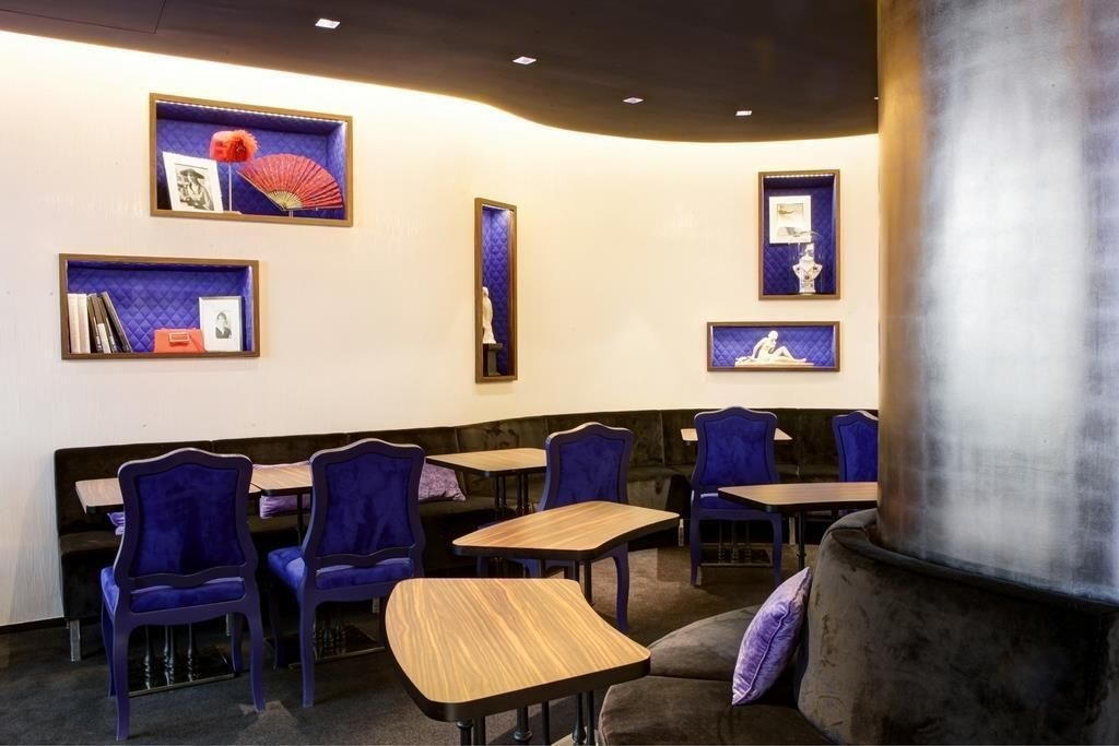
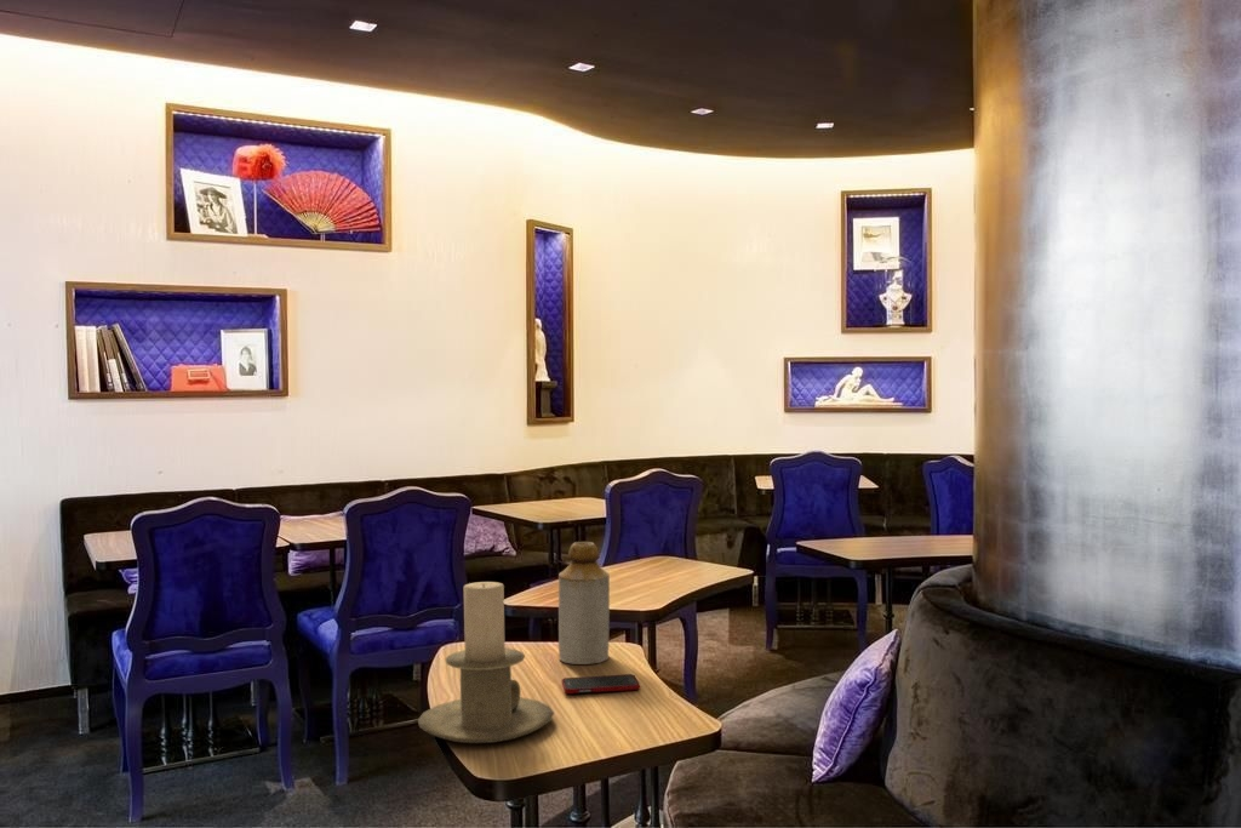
+ cell phone (600, 684)
+ candle holder (485, 653)
+ bottle (583, 600)
